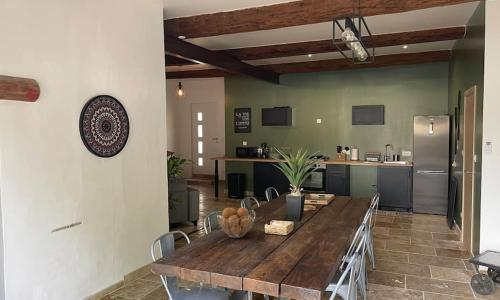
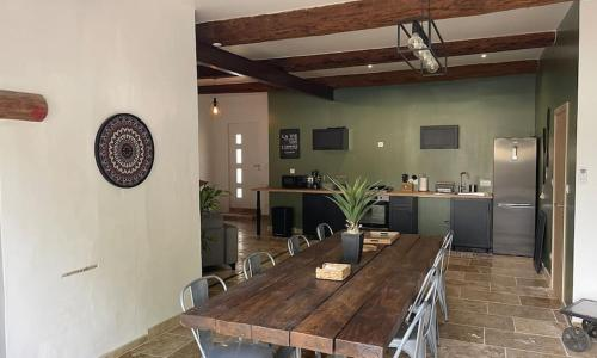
- fruit basket (236, 221)
